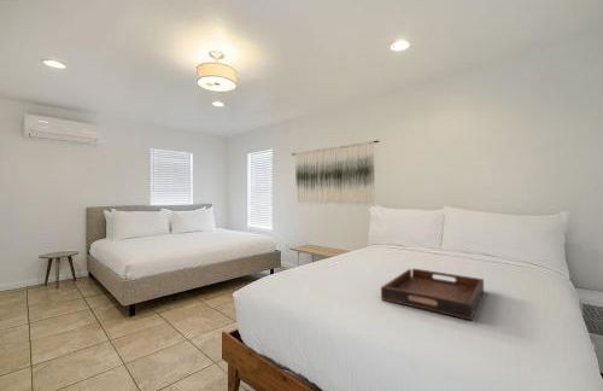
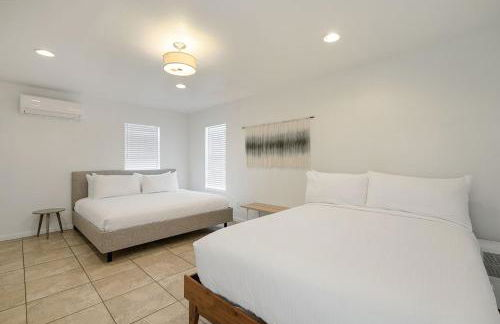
- serving tray (434, 288)
